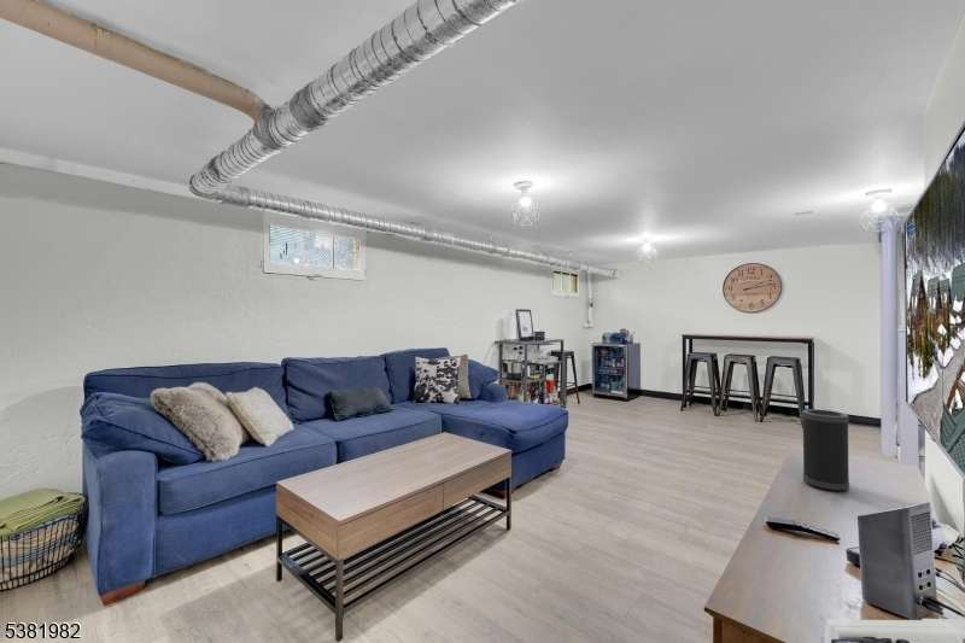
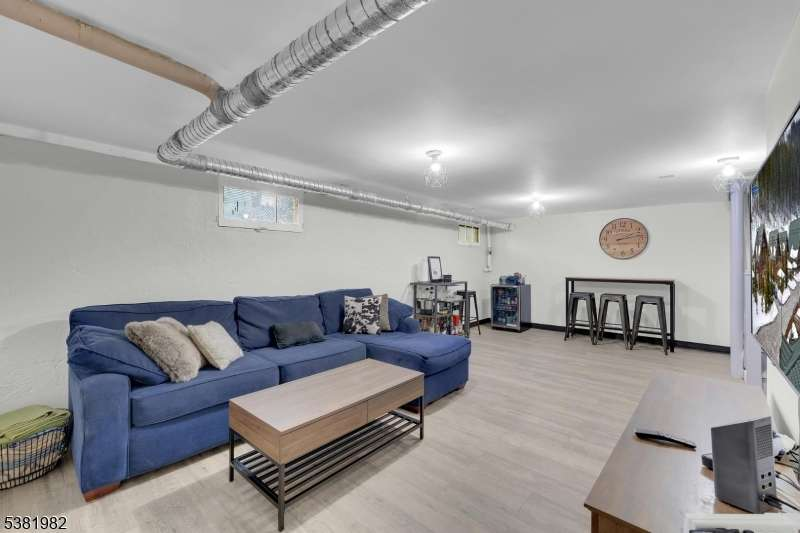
- speaker (825, 448)
